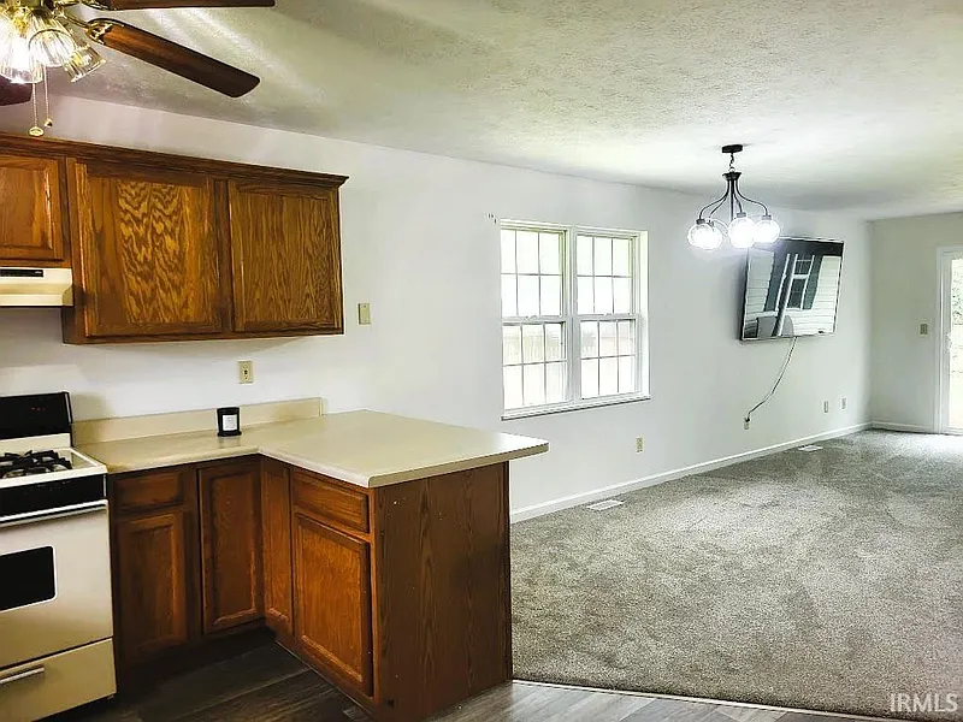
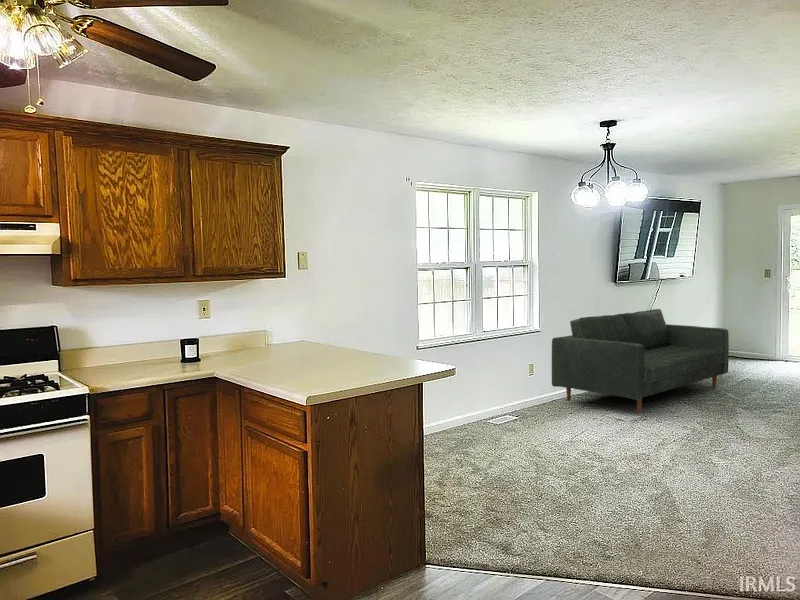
+ sofa (644, 354)
